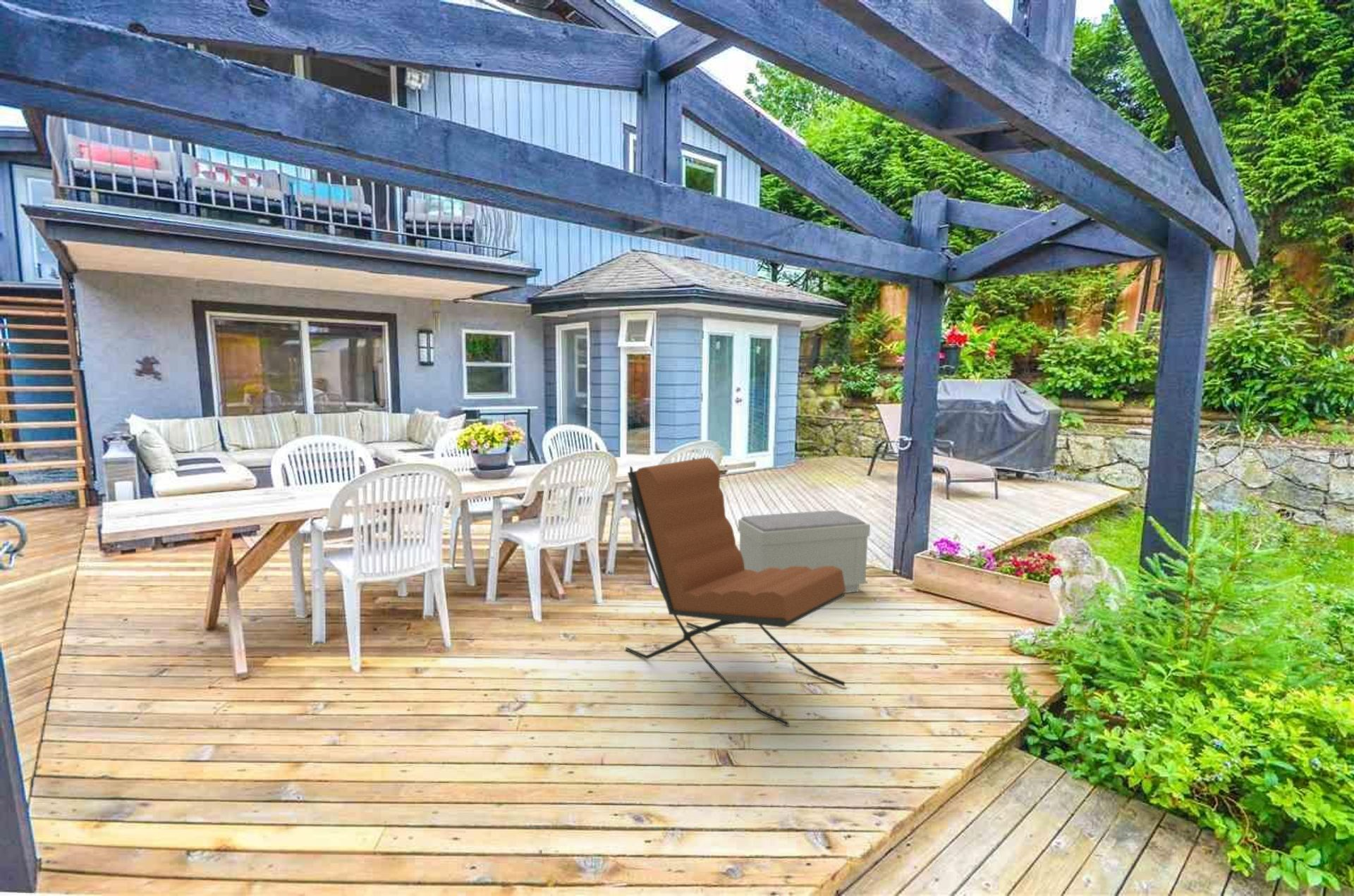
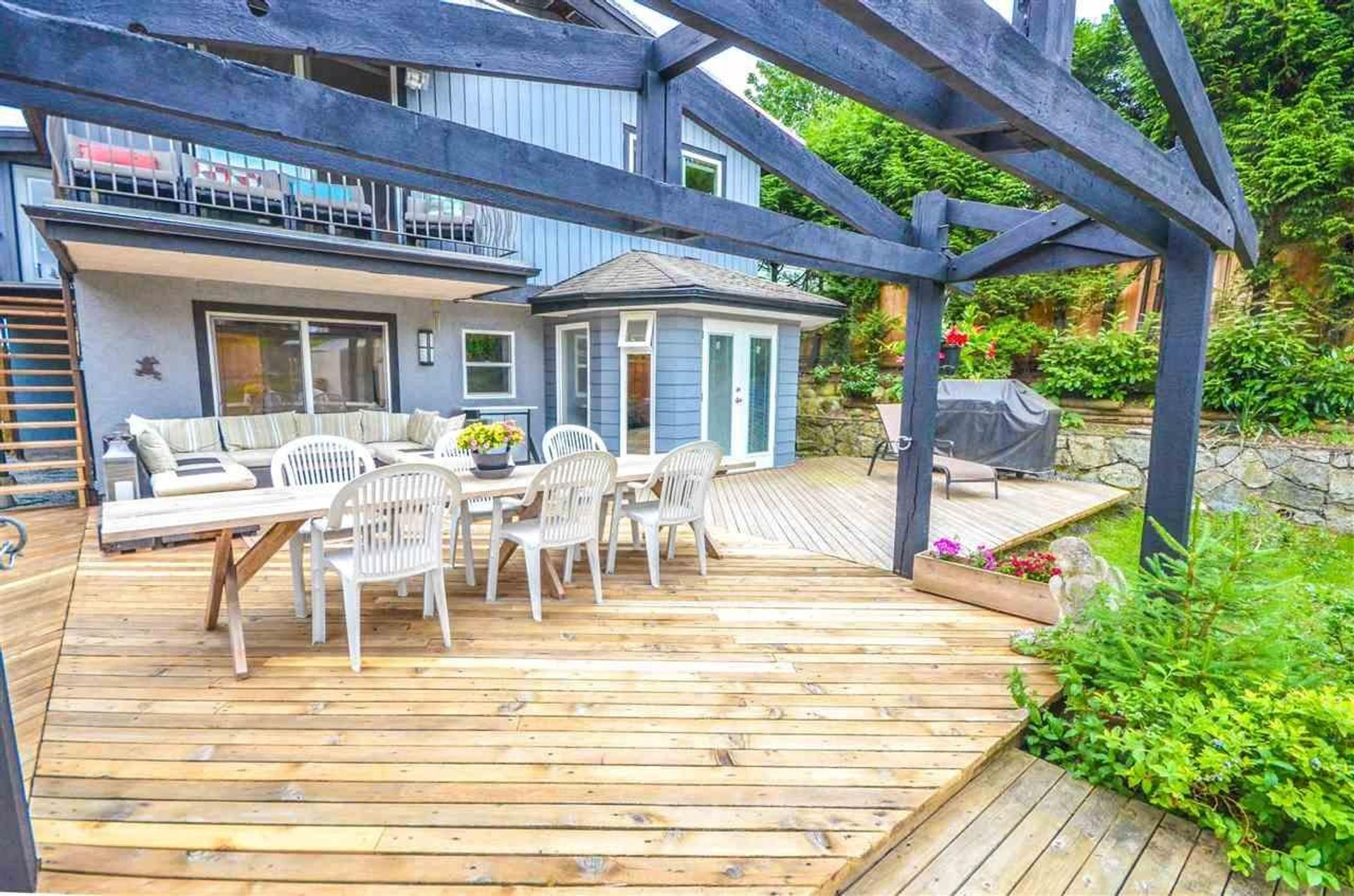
- lounge chair (729, 570)
- bench (802, 553)
